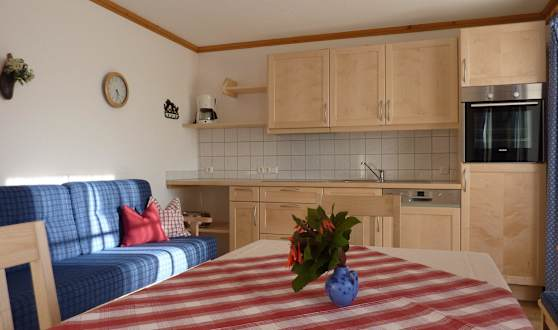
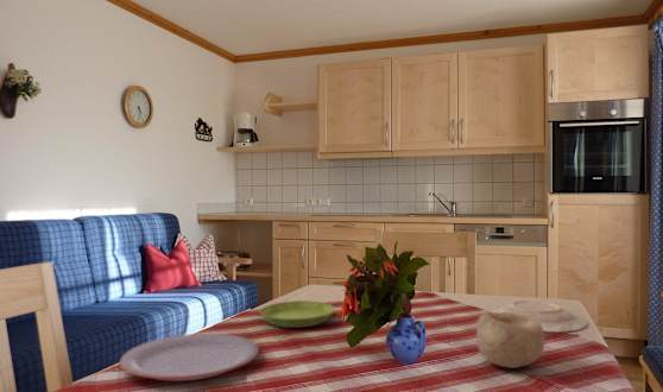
+ bowl (509, 340)
+ saucer (297, 314)
+ plate (191, 358)
+ plate (536, 312)
